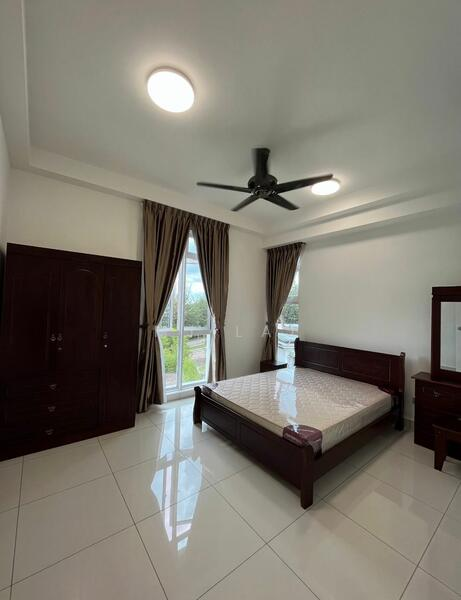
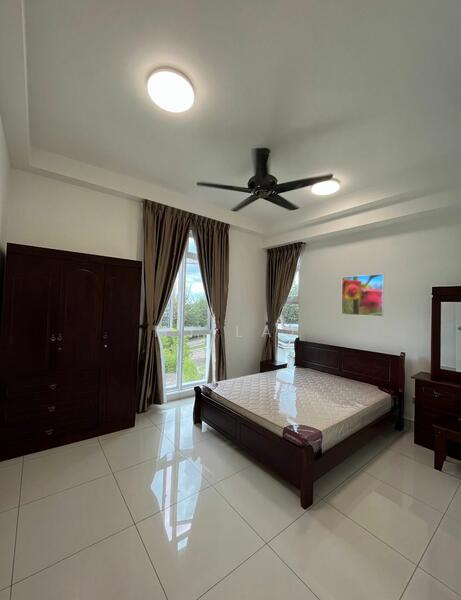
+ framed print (361, 295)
